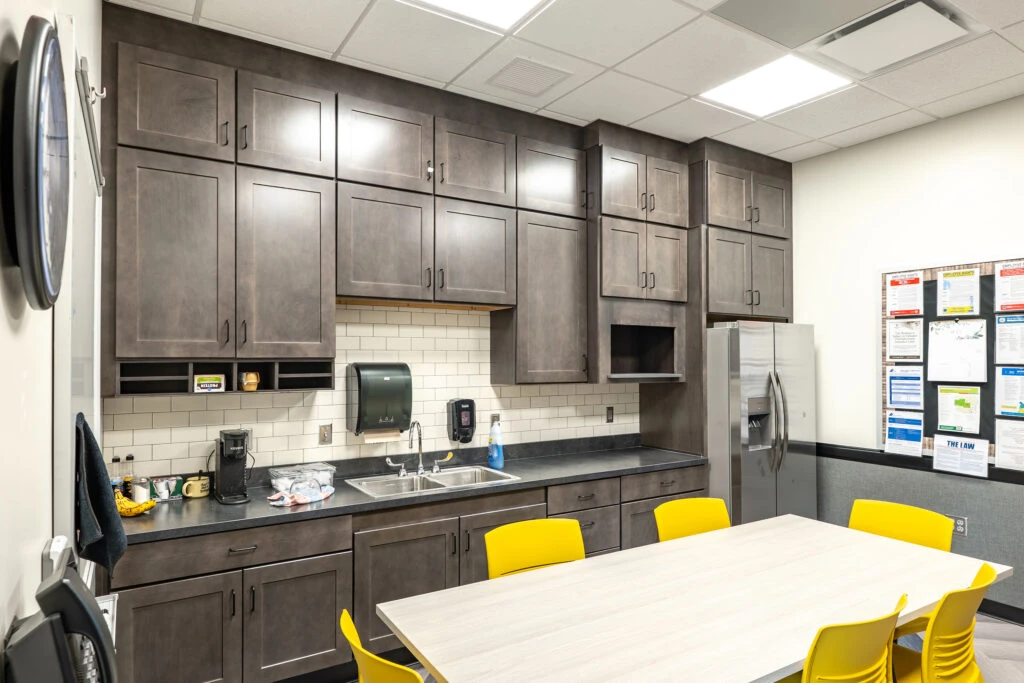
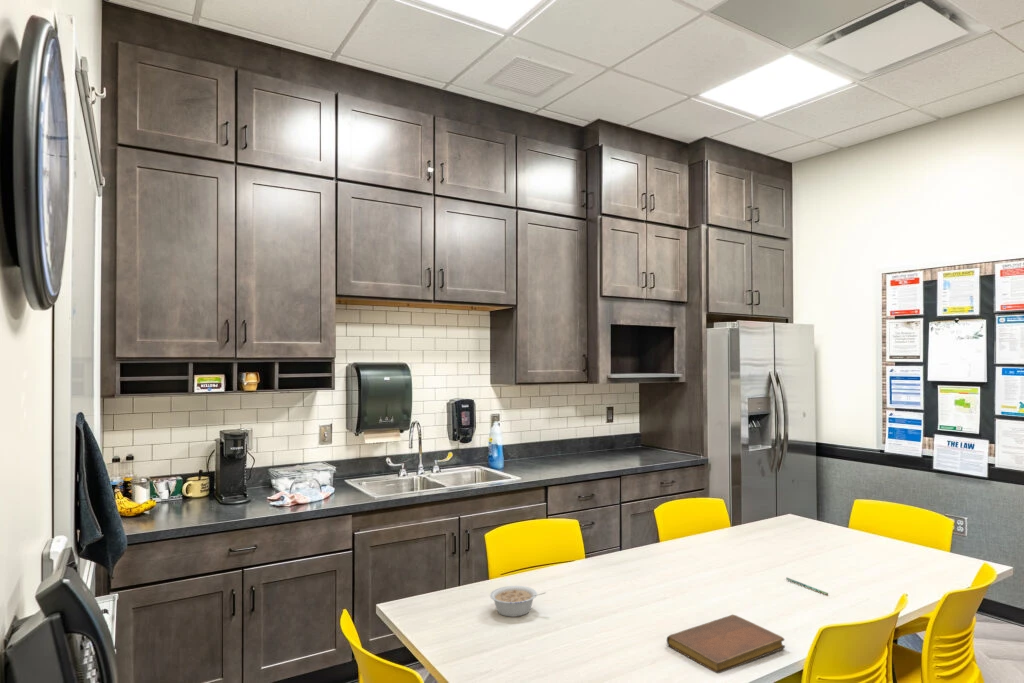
+ notebook (725, 641)
+ legume (515, 600)
+ pen (806, 586)
